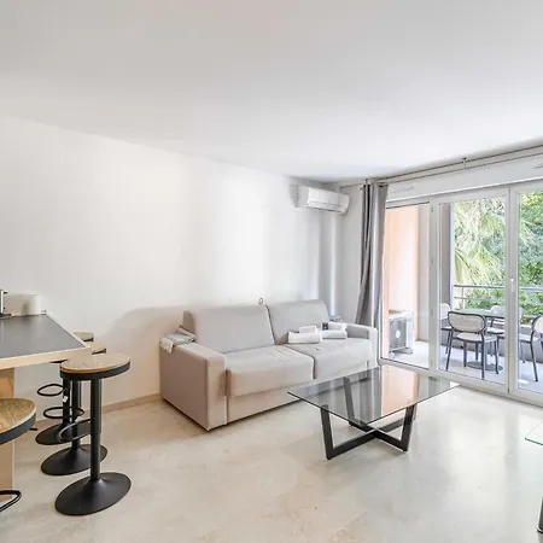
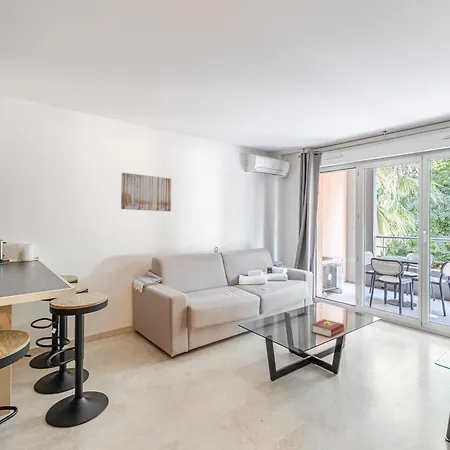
+ book (327, 327)
+ wall art (147, 193)
